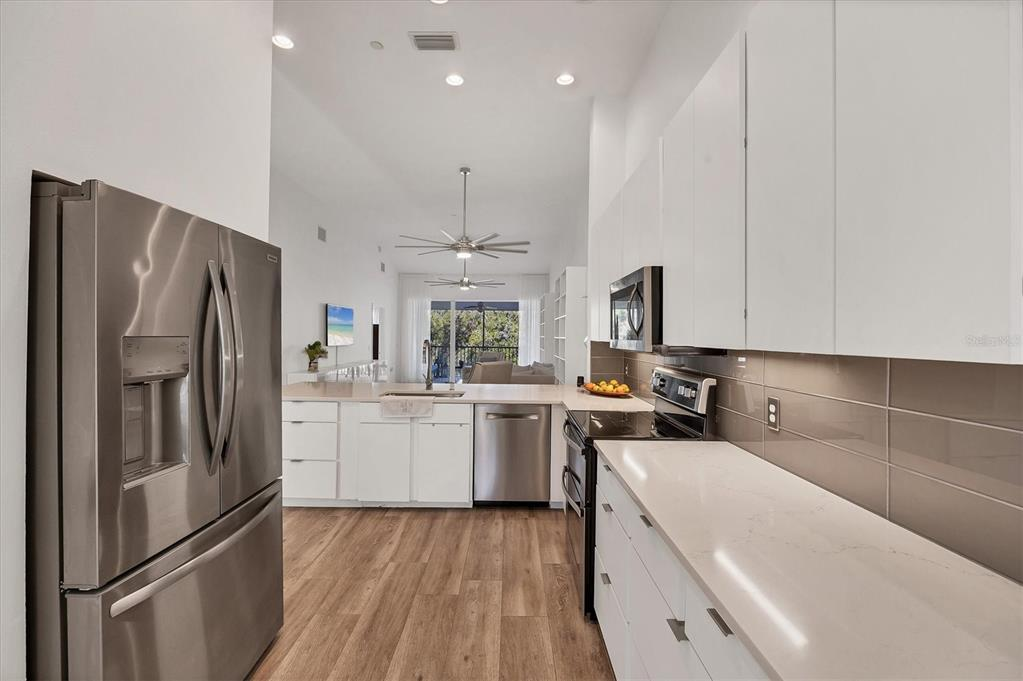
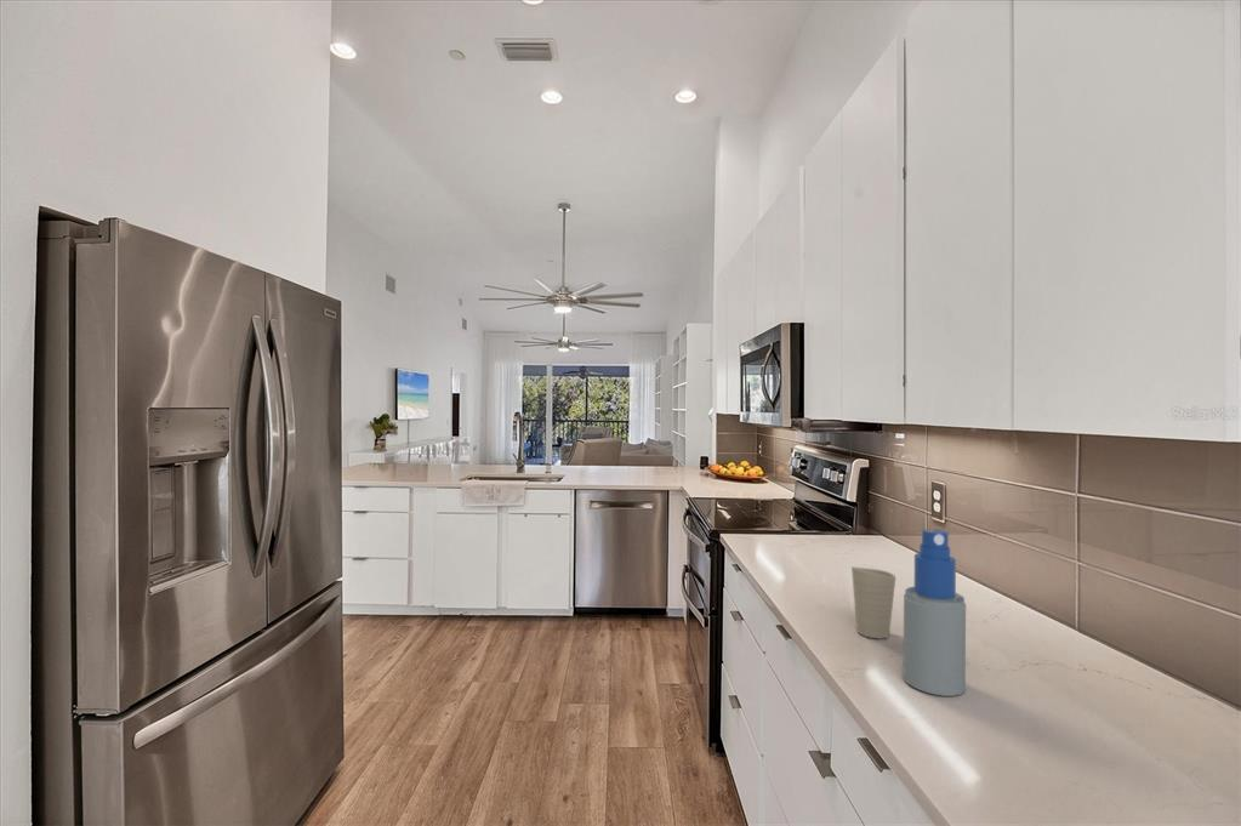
+ spray bottle (933, 605)
+ cup (872, 599)
